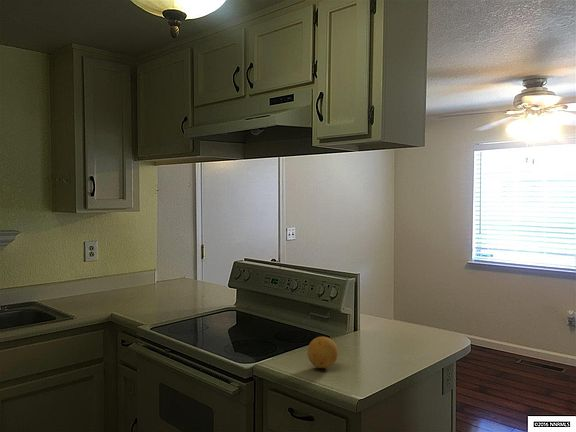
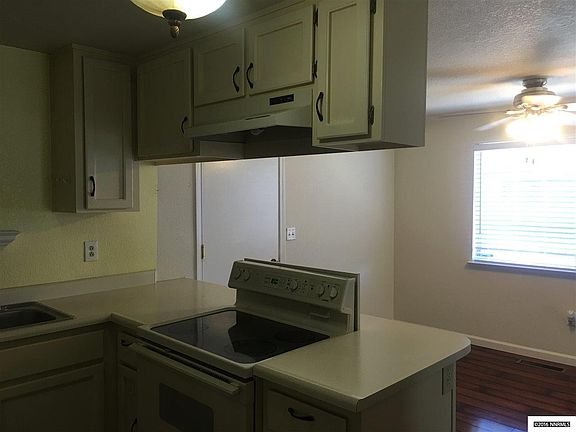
- fruit (322, 352)
